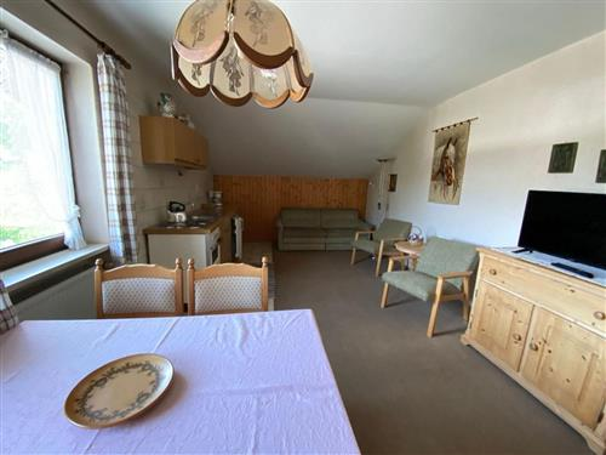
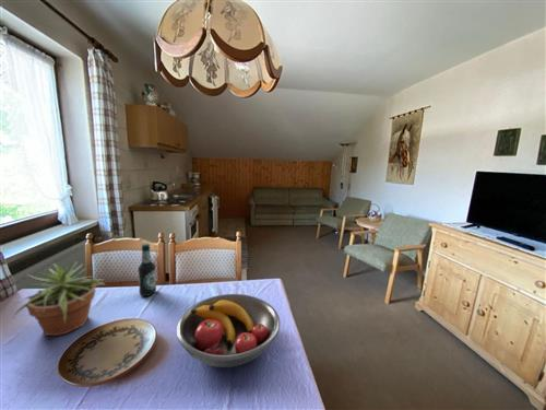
+ bottle (146, 269)
+ potted plant (60, 295)
+ fruit bowl (229, 328)
